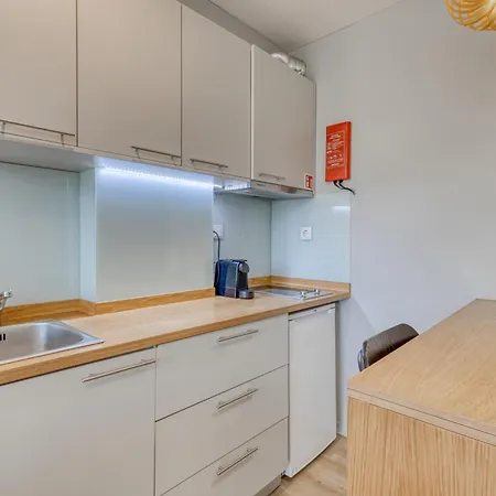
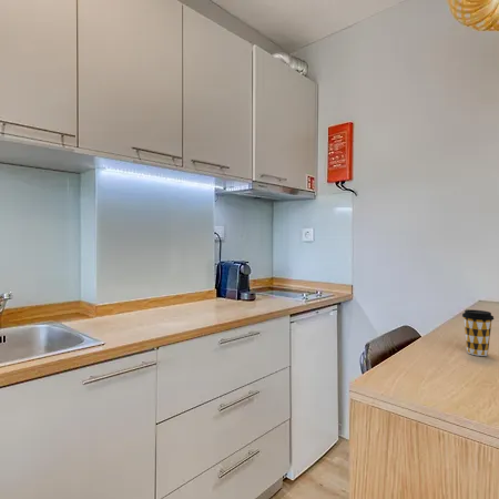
+ coffee cup (477, 332)
